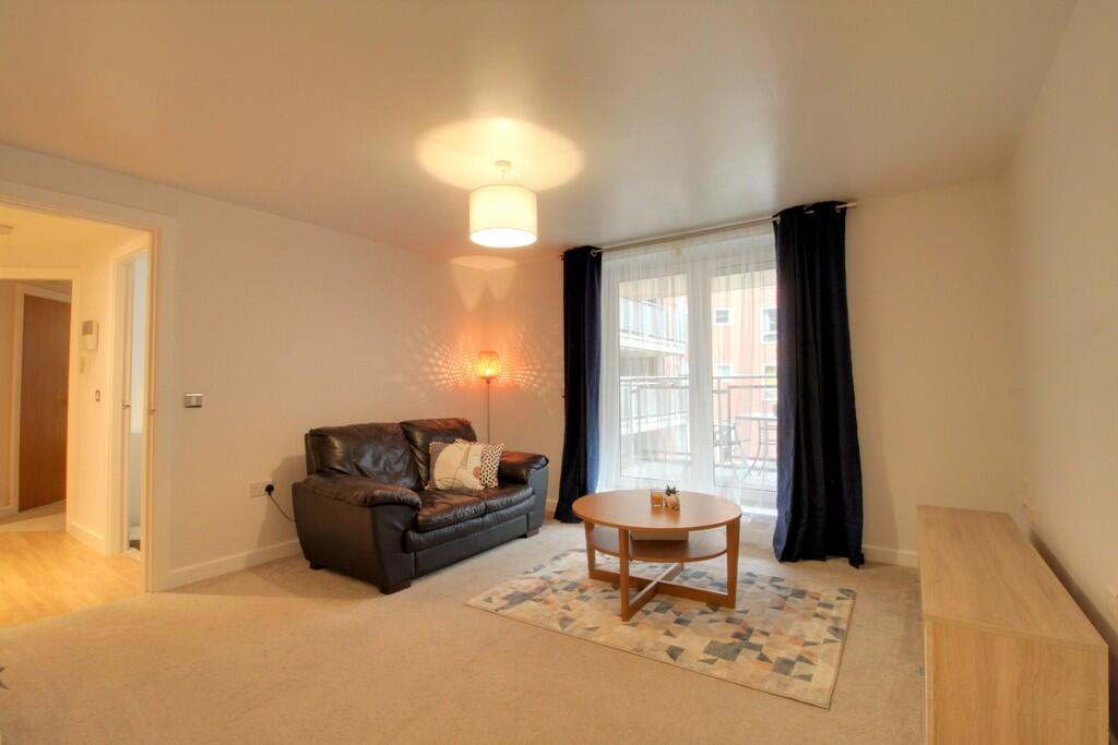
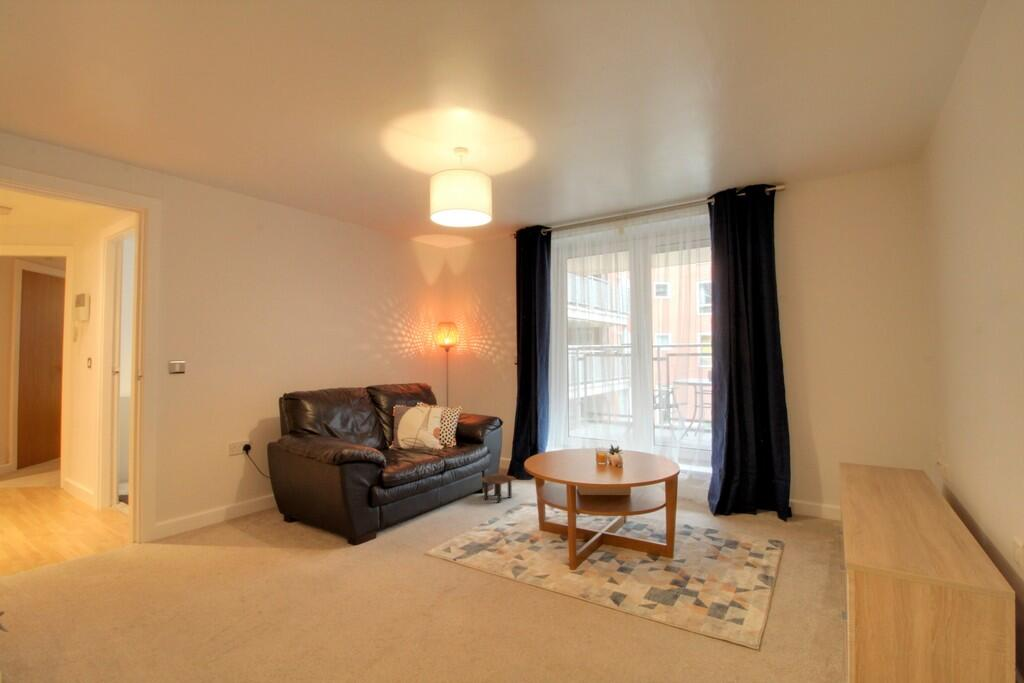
+ side table (508, 490)
